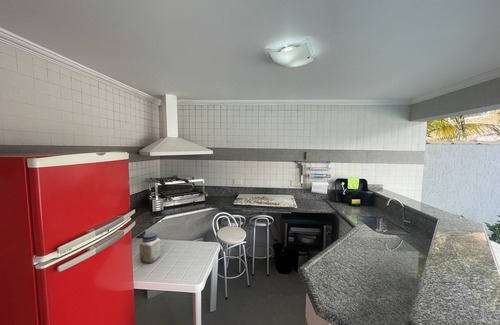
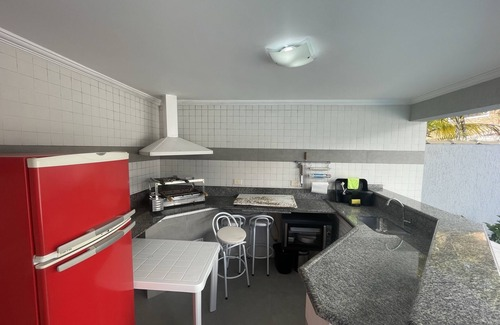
- jar (150, 246)
